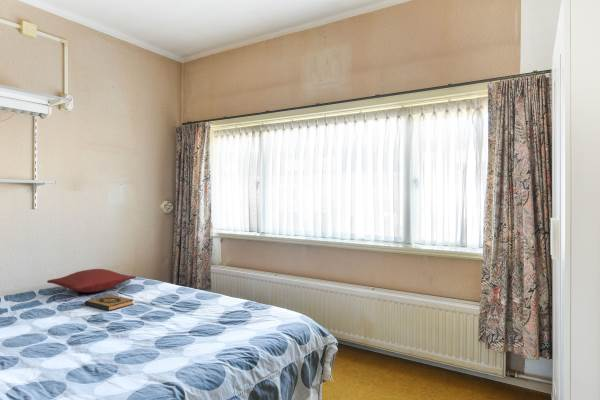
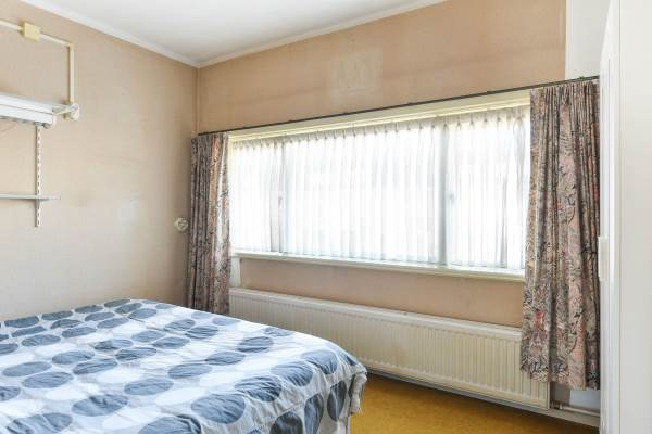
- hardback book (109, 302)
- pillow (92, 280)
